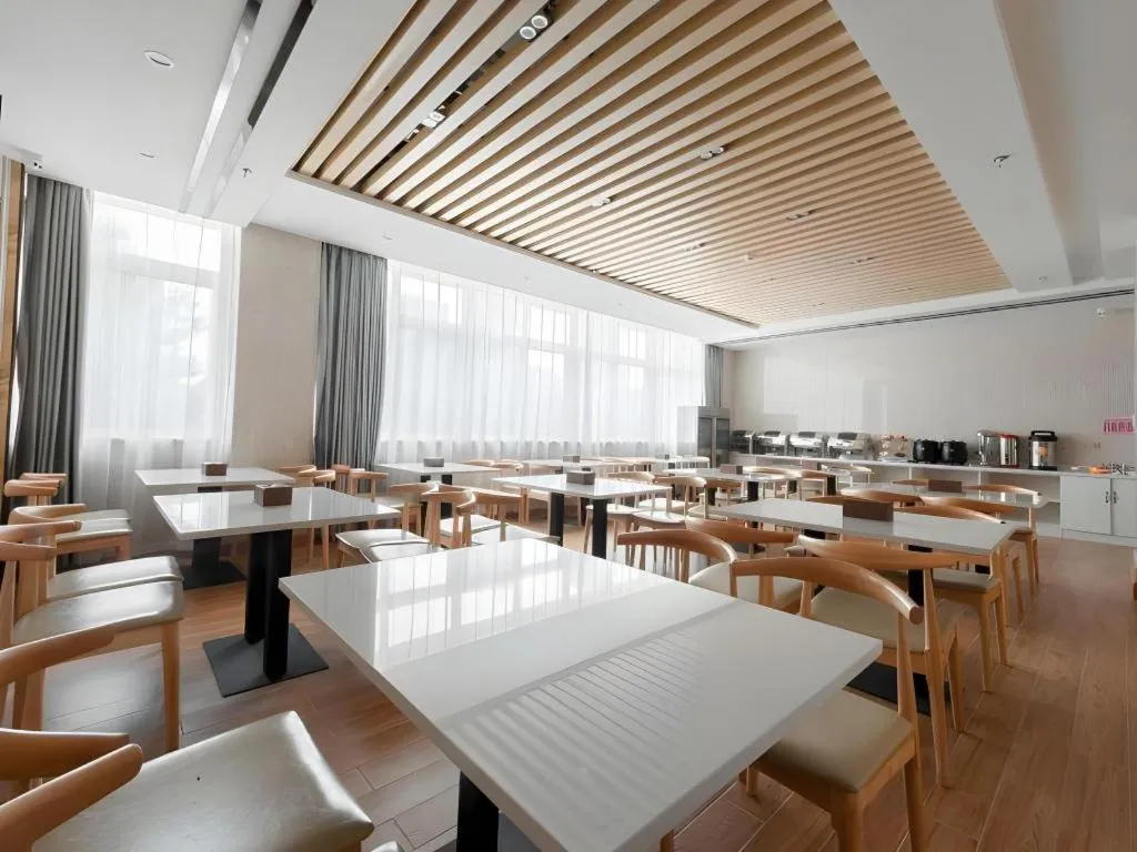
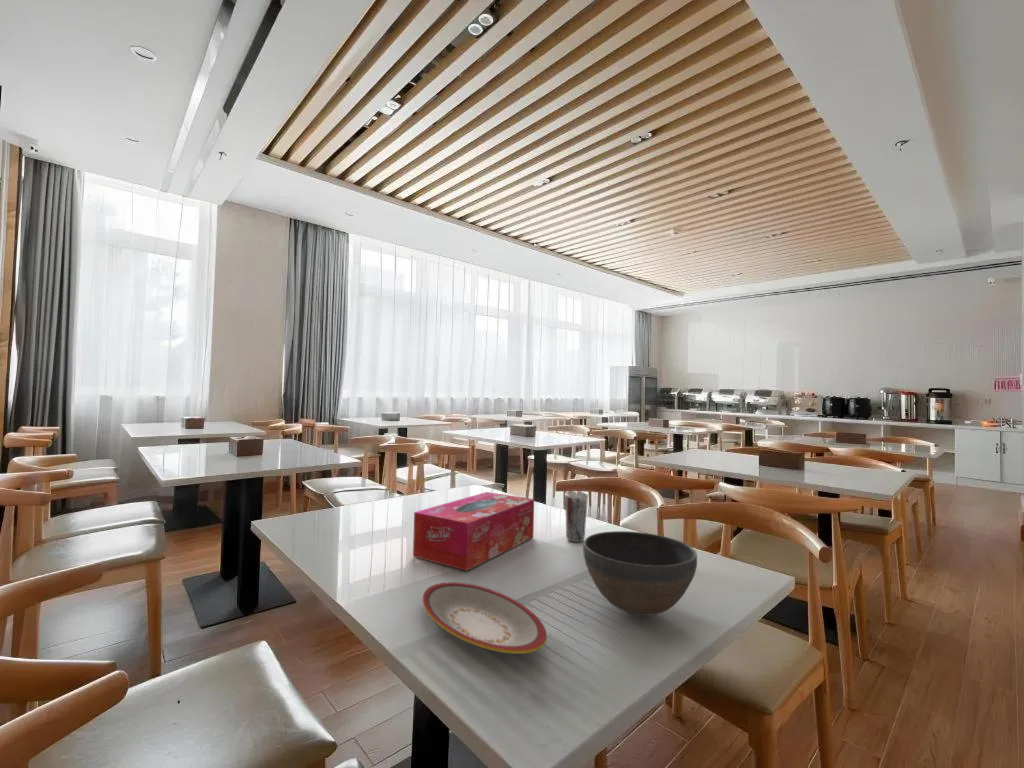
+ plate (479, 619)
+ bowl (638, 578)
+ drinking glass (575, 516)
+ tissue box (478, 525)
